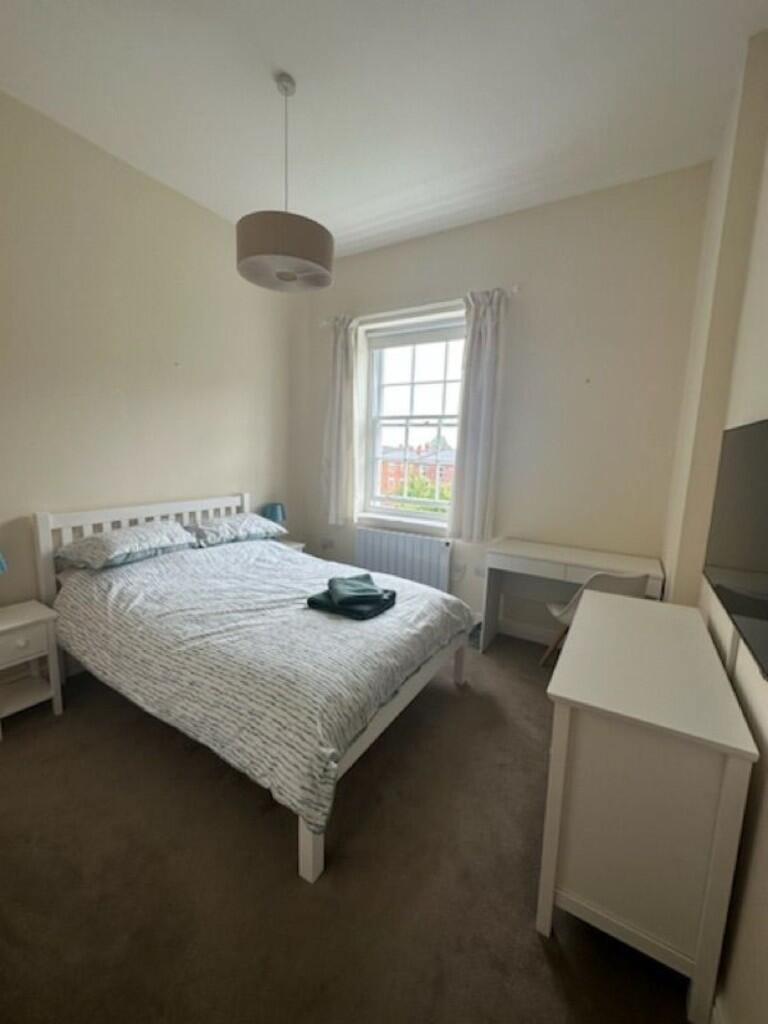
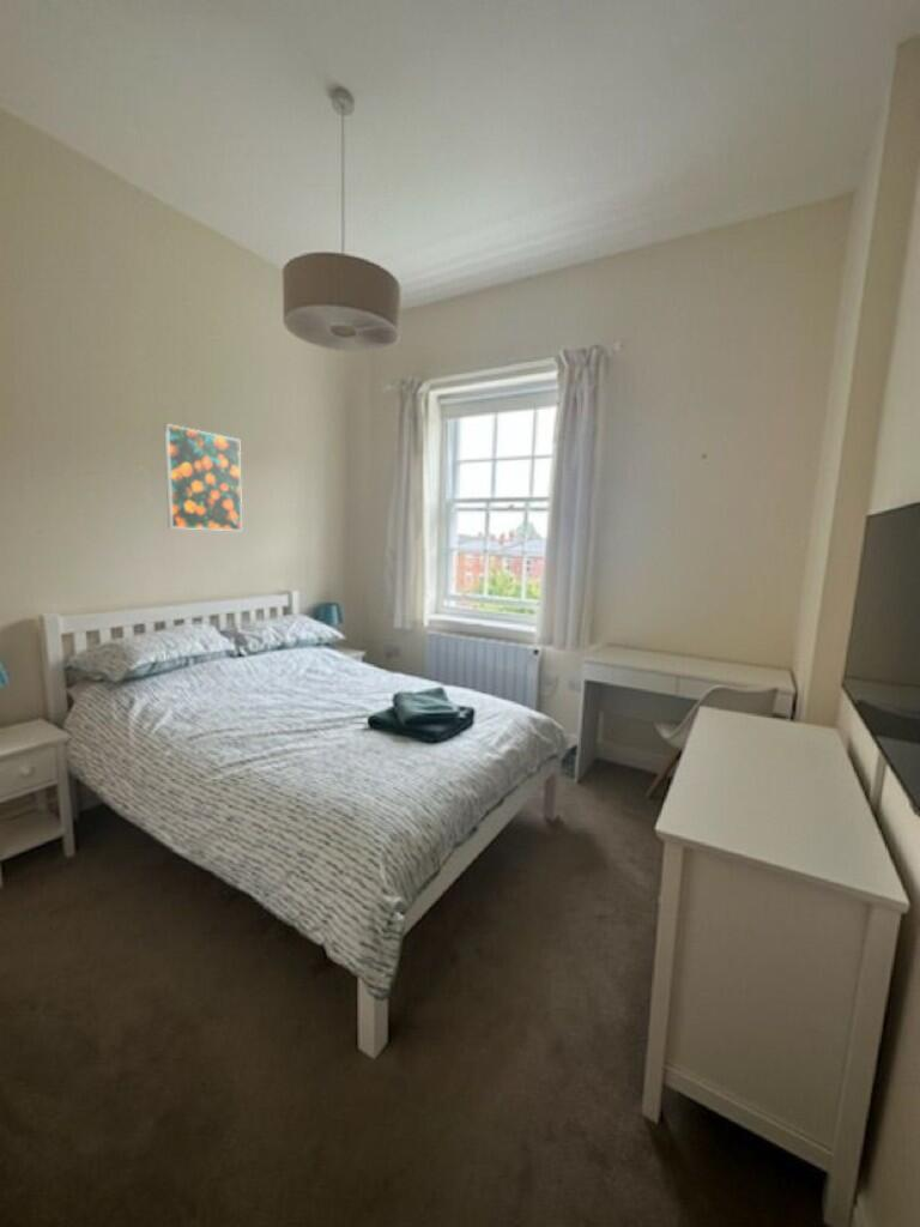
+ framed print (205, 482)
